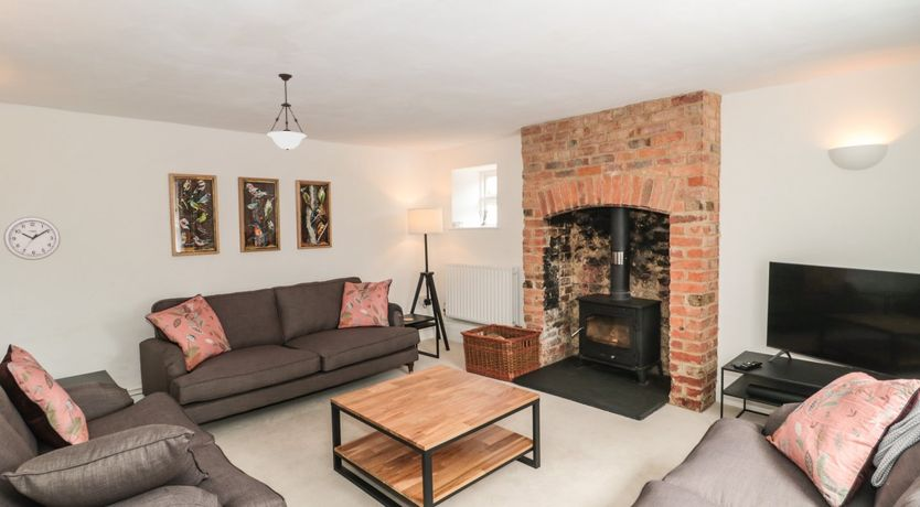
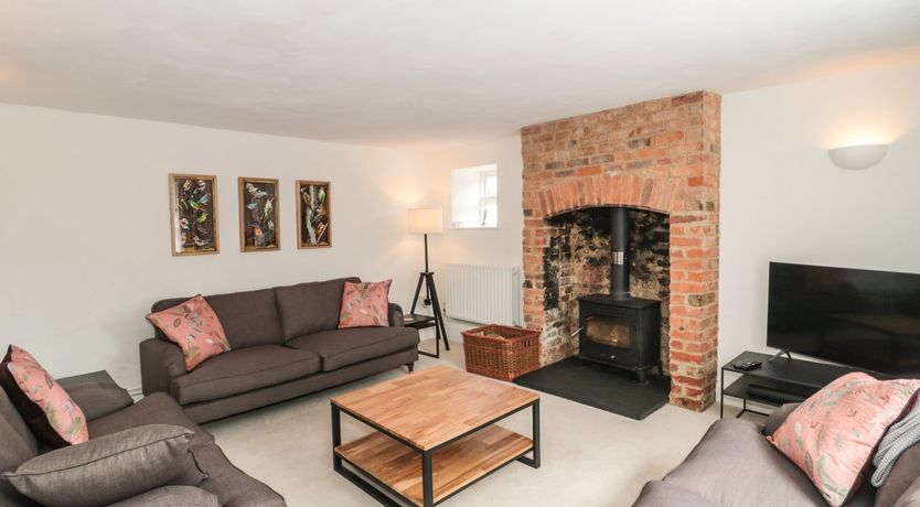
- pendant light (286, 112)
- wall clock (32, 238)
